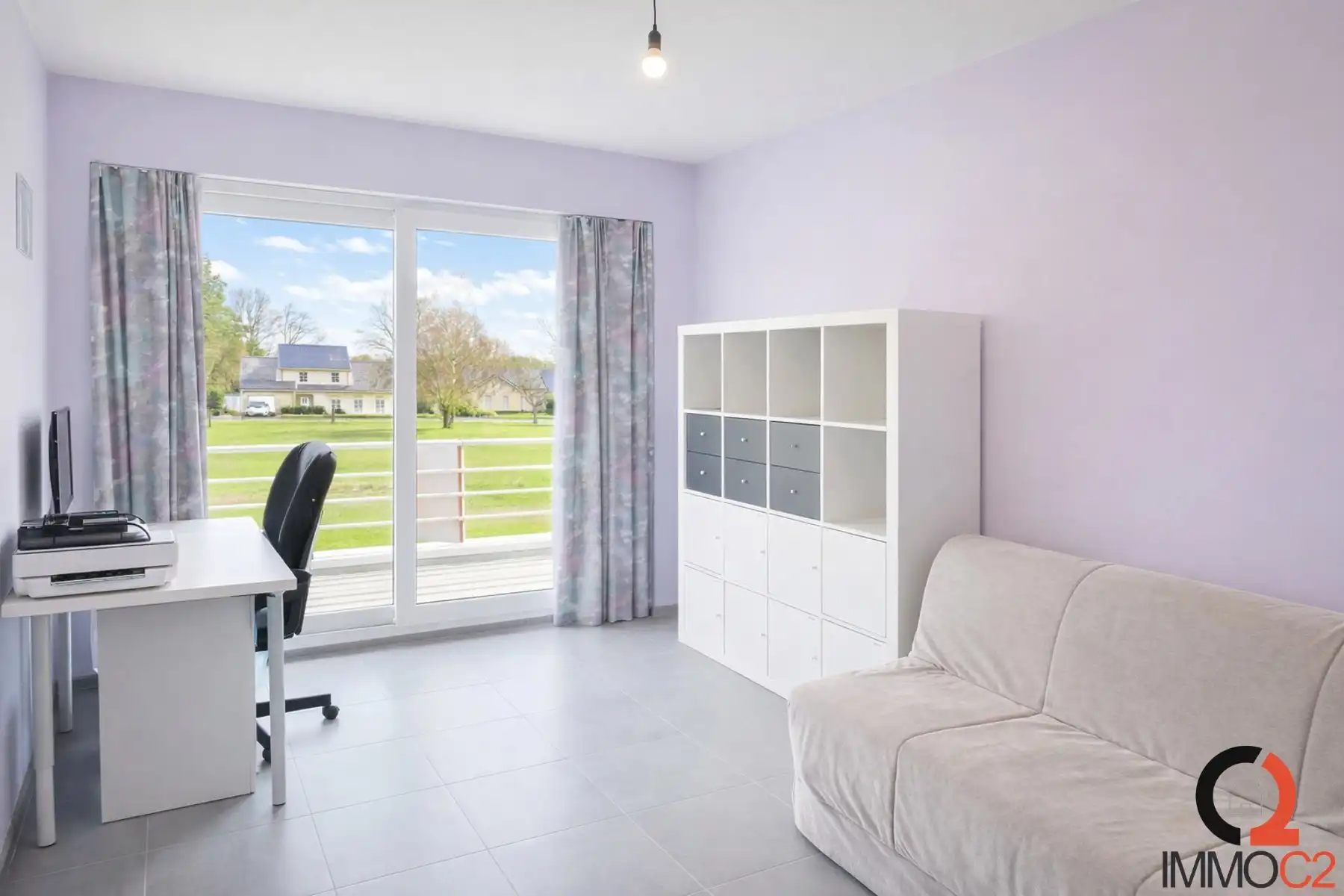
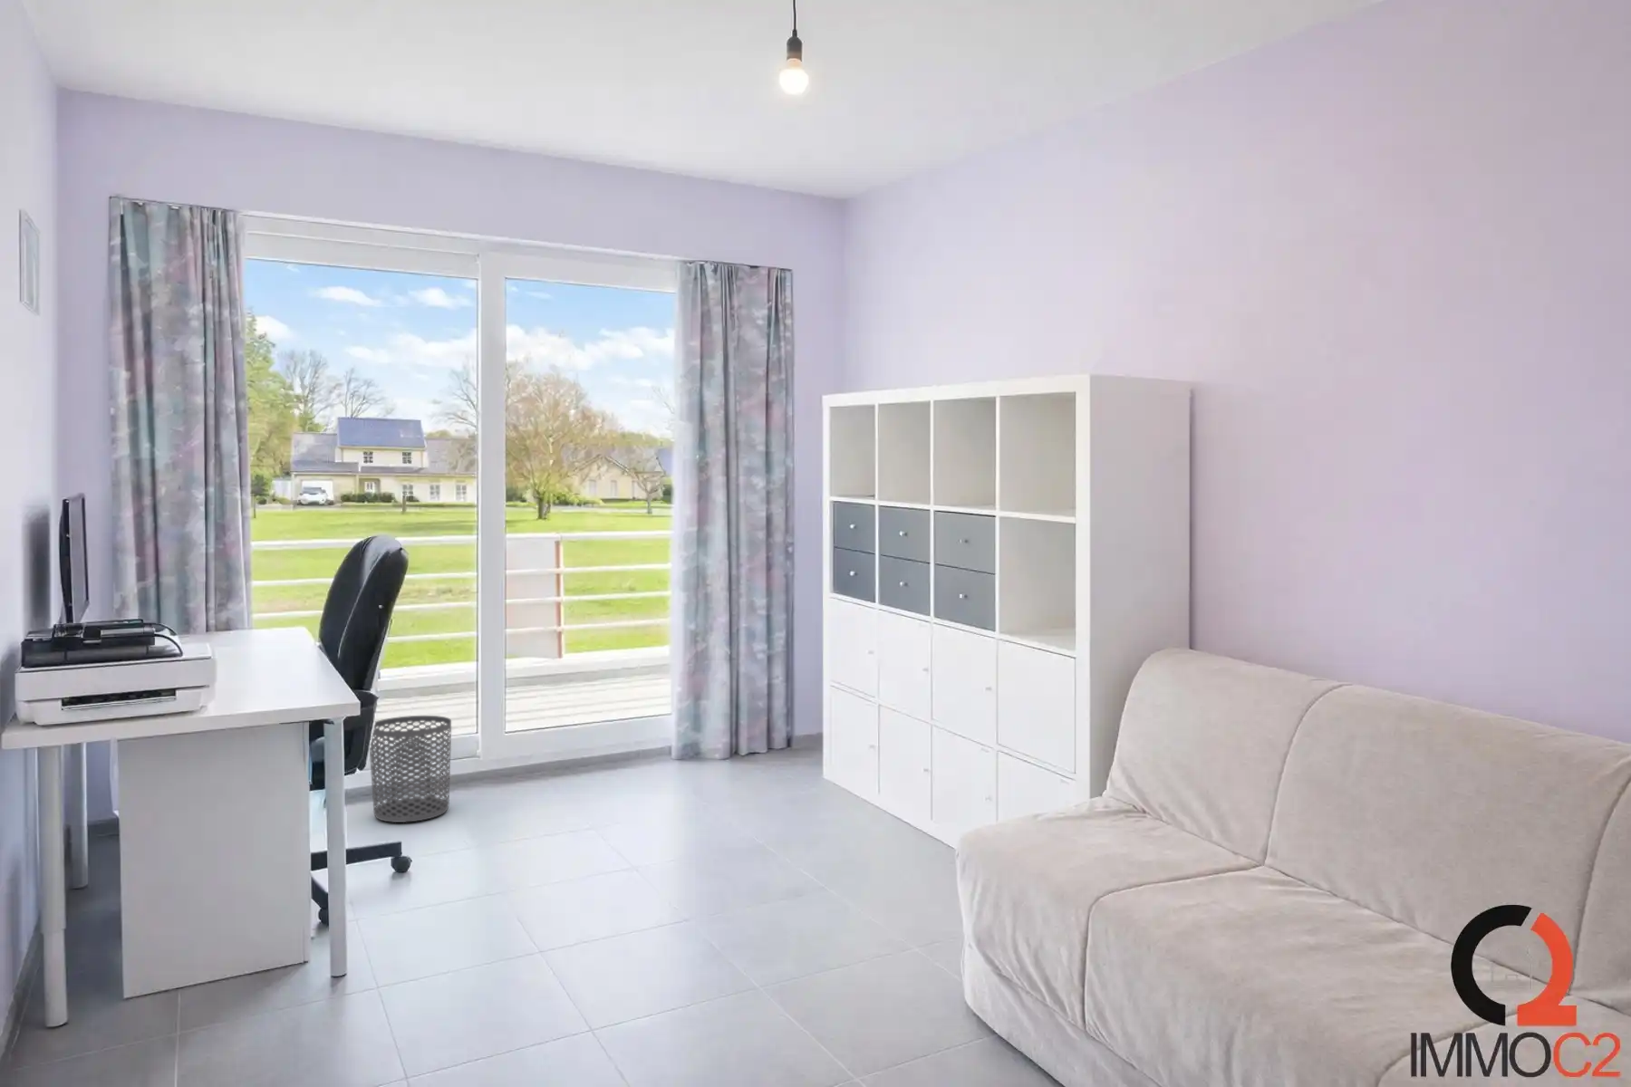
+ waste bin (410, 769)
